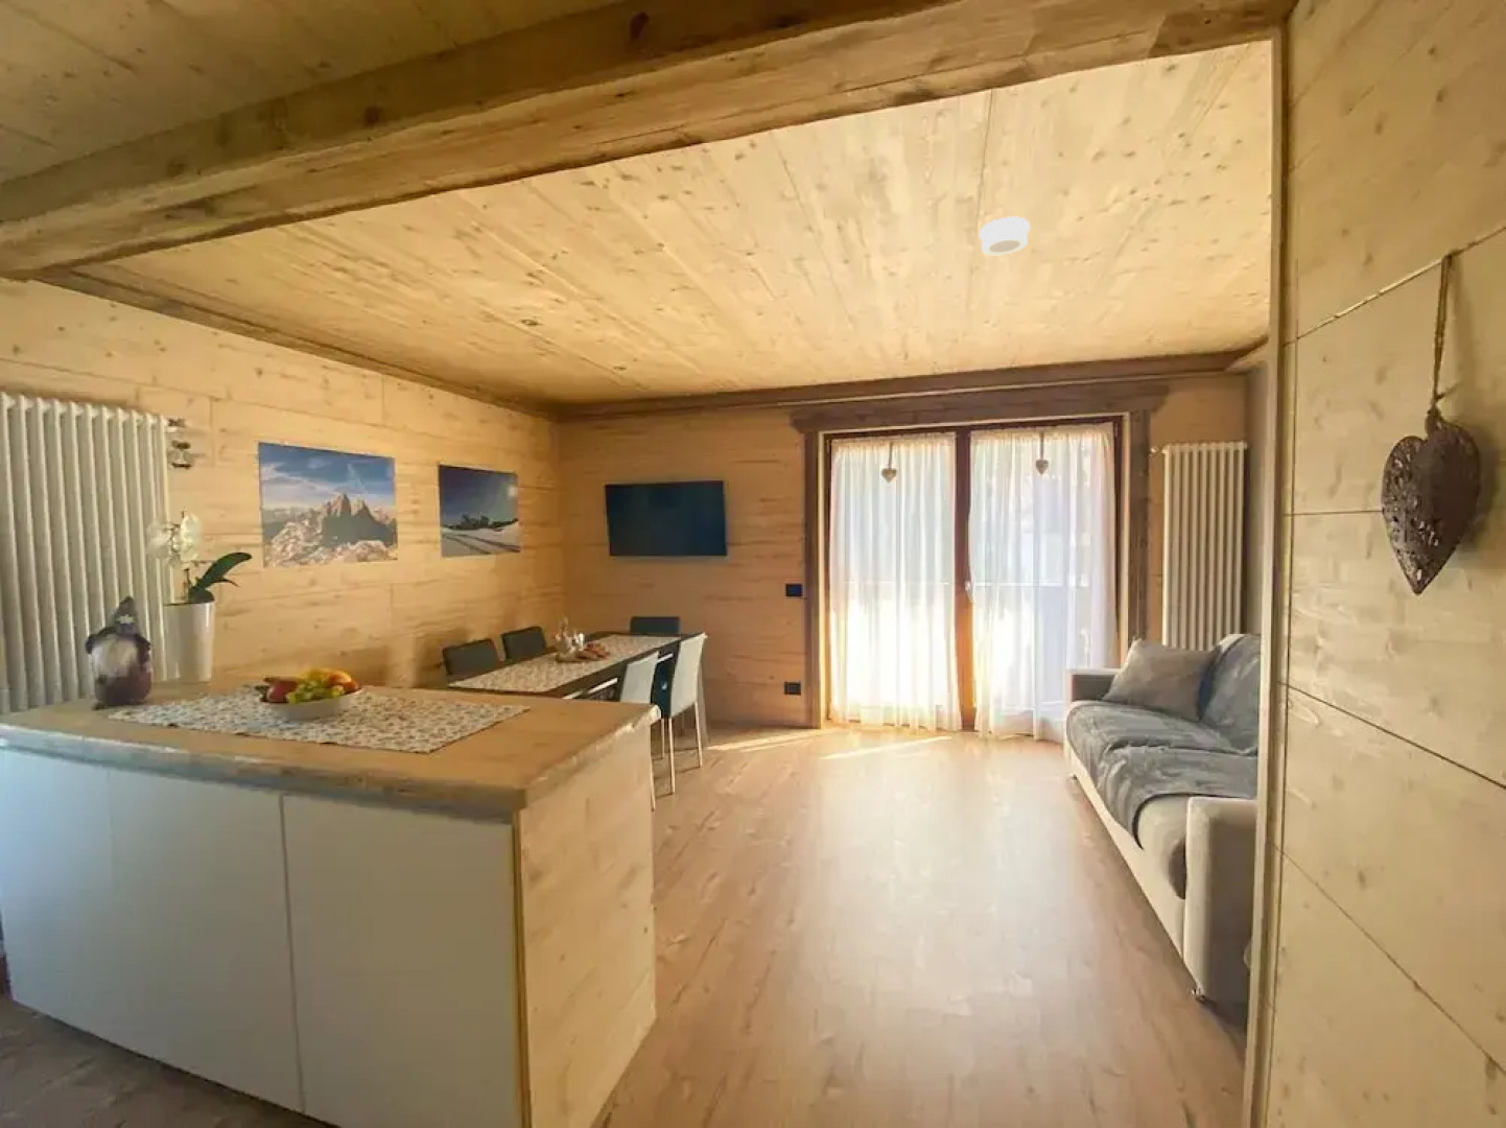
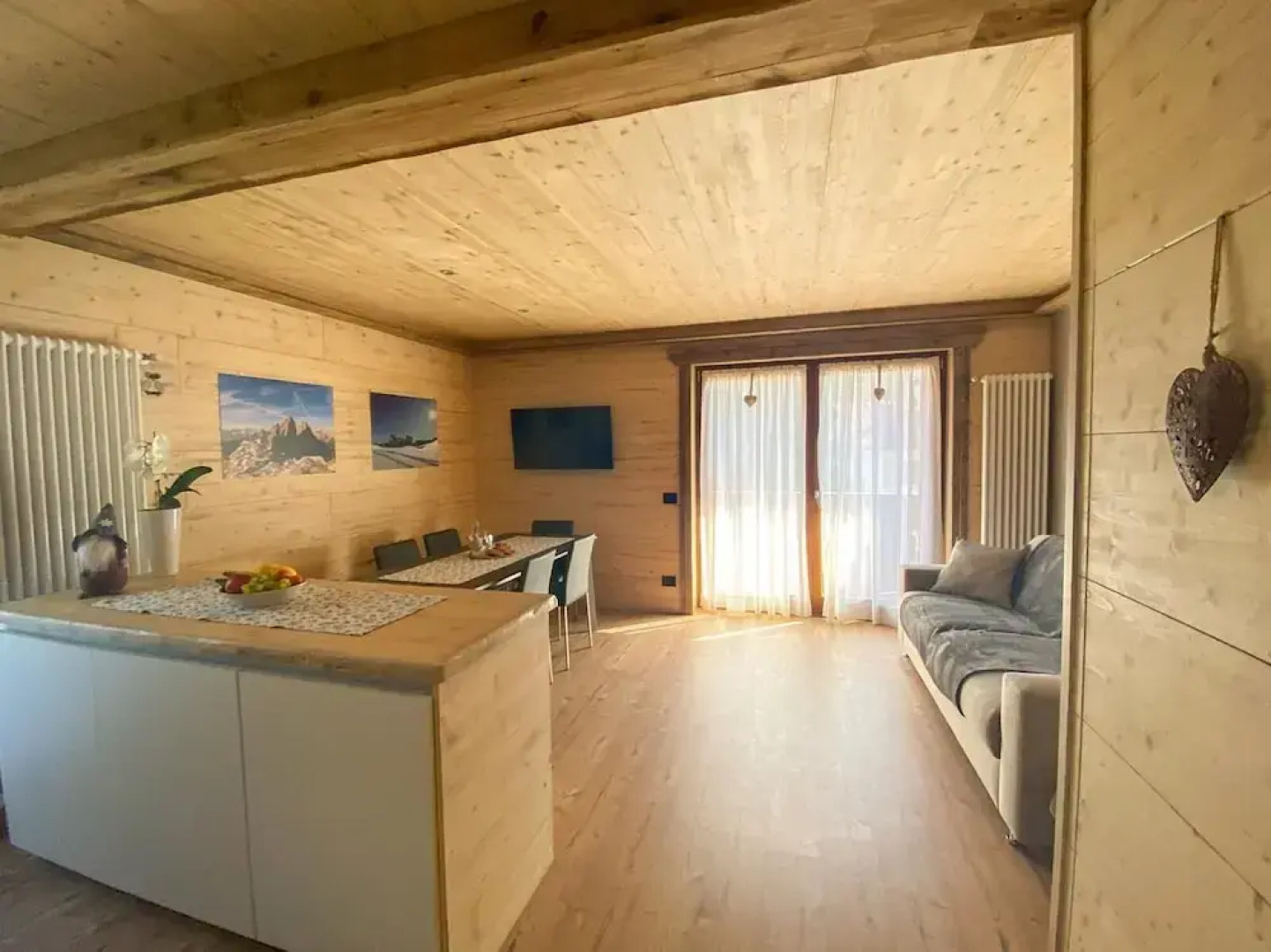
- smoke detector (1004, 233)
